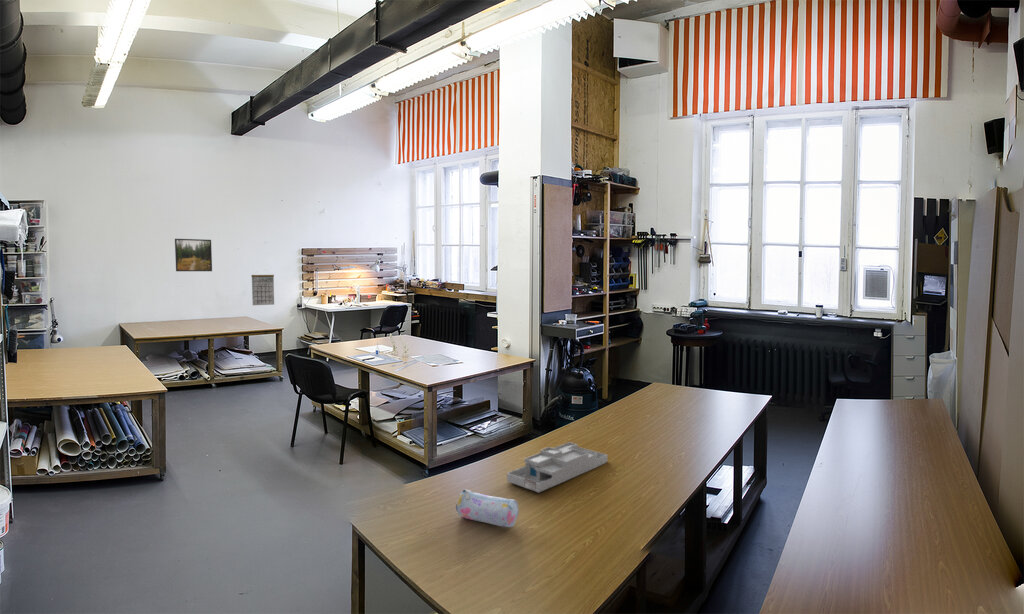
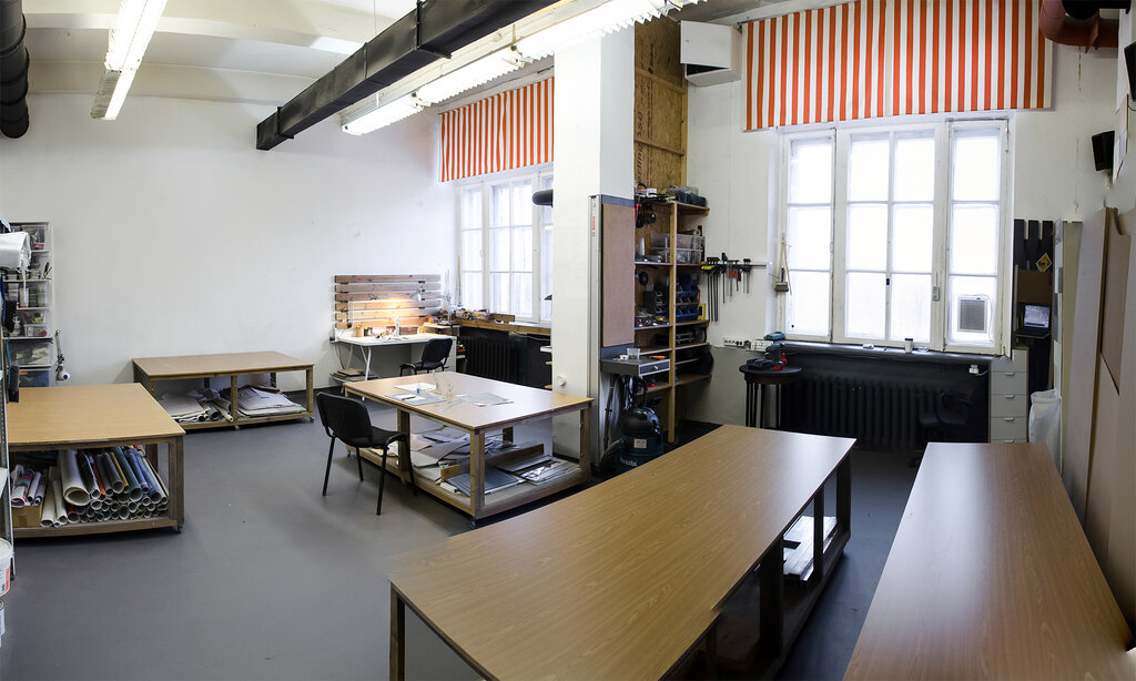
- pencil case (487, 507)
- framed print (193, 255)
- calendar (263, 286)
- desk organizer (559, 461)
